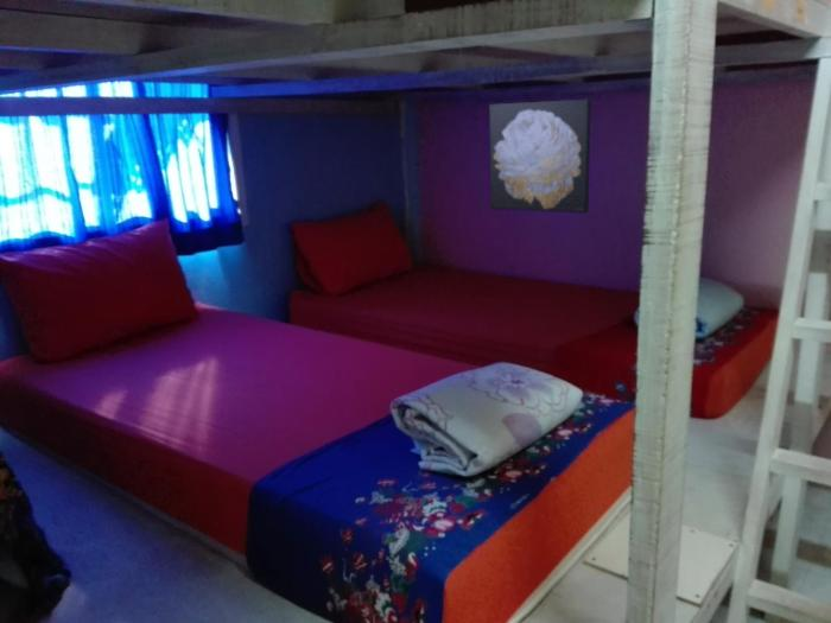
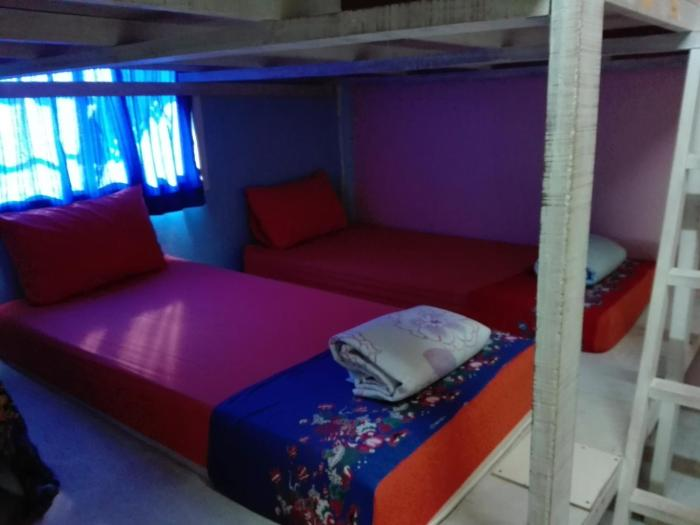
- wall art (538, 157)
